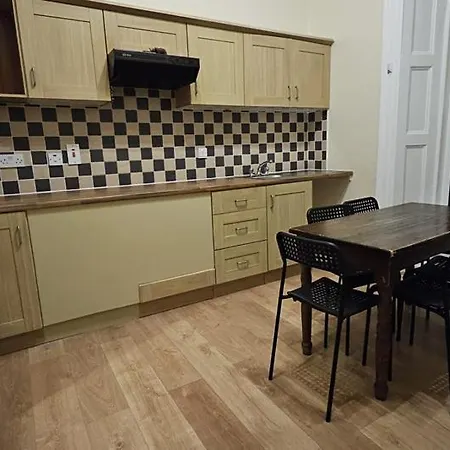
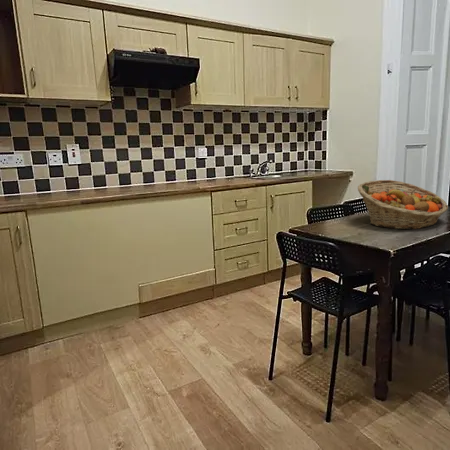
+ fruit basket (400, 203)
